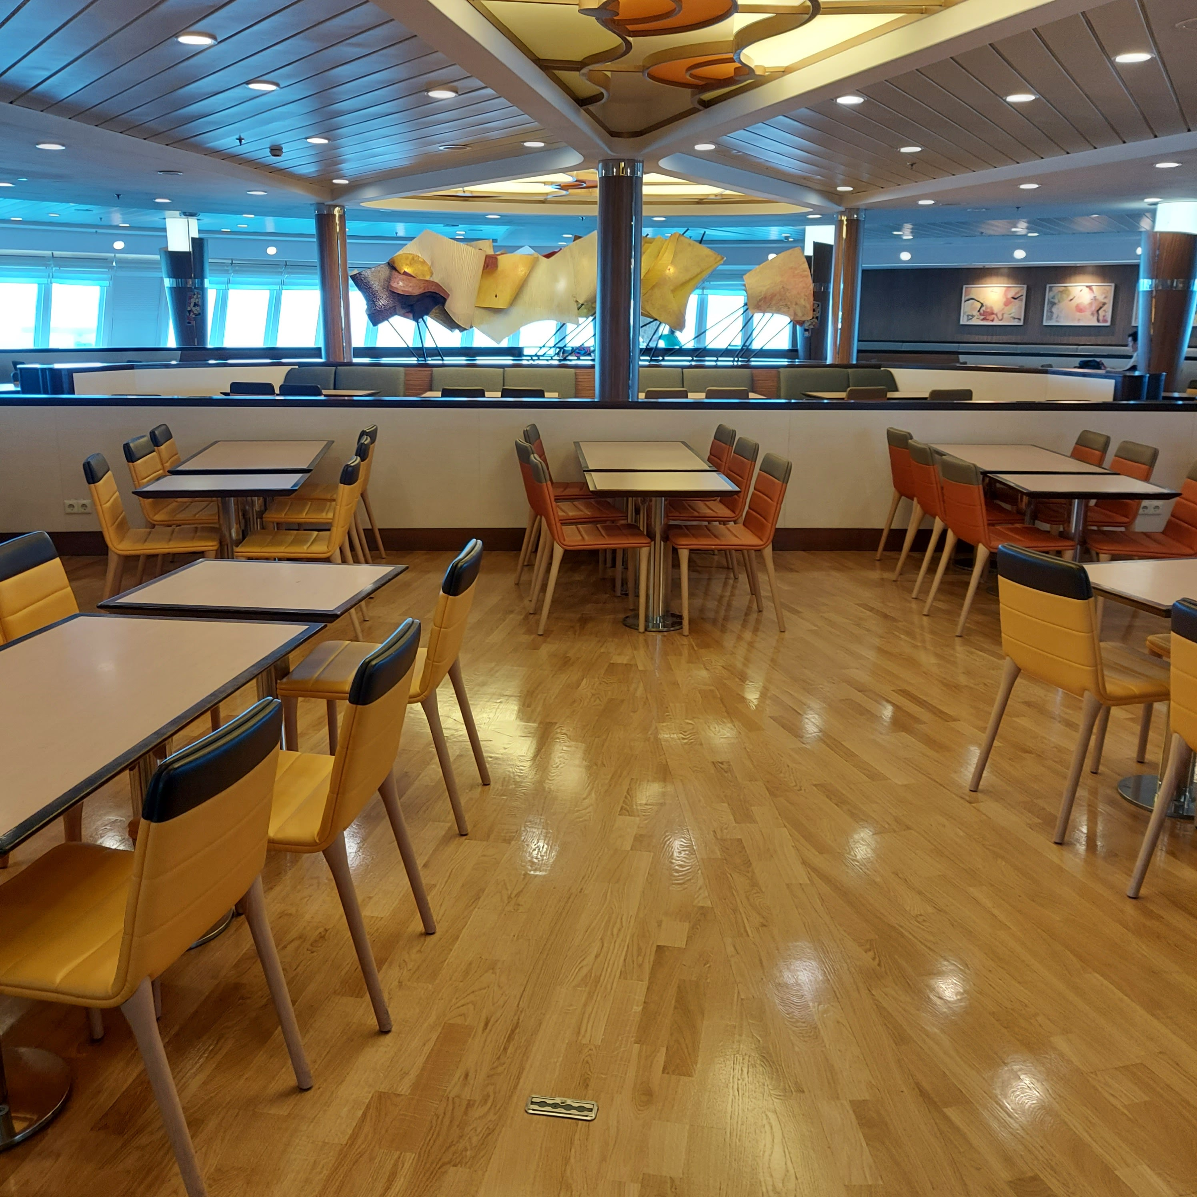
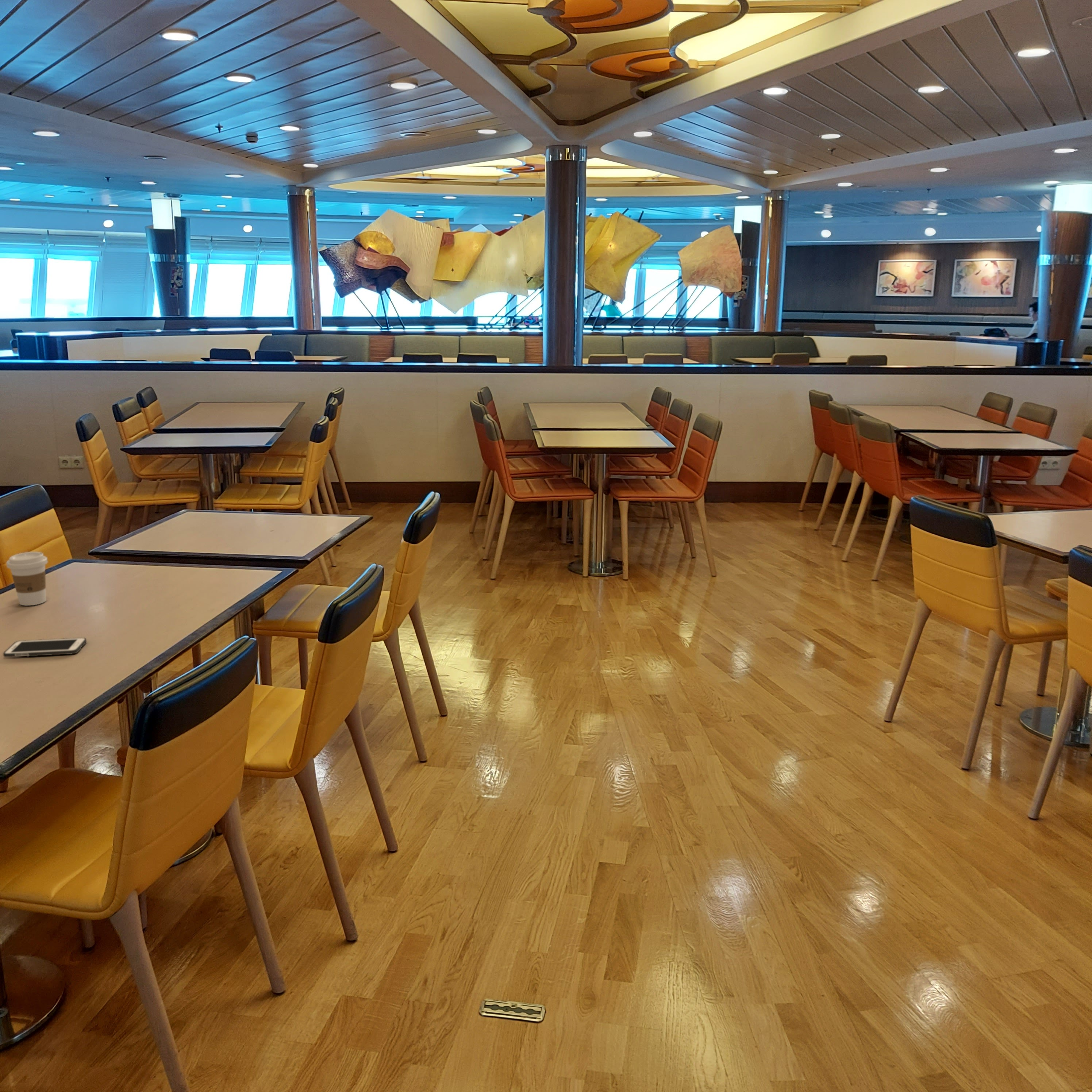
+ cell phone (46, 647)
+ coffee cup (29, 579)
